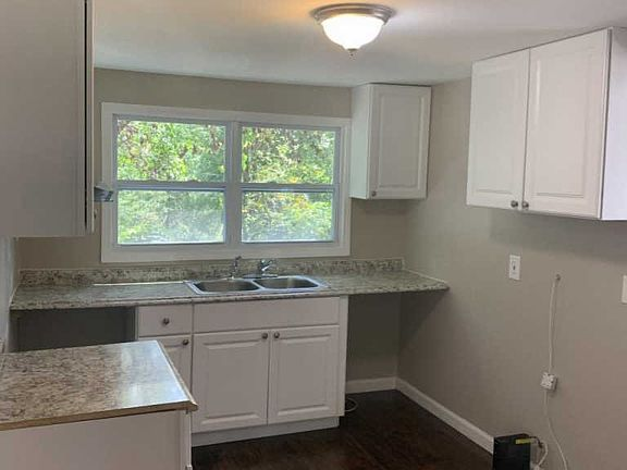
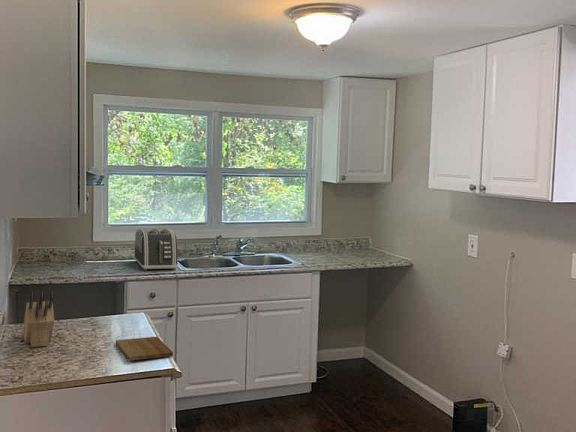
+ toaster (155, 247)
+ cutting board (143, 347)
+ knife block (38, 314)
